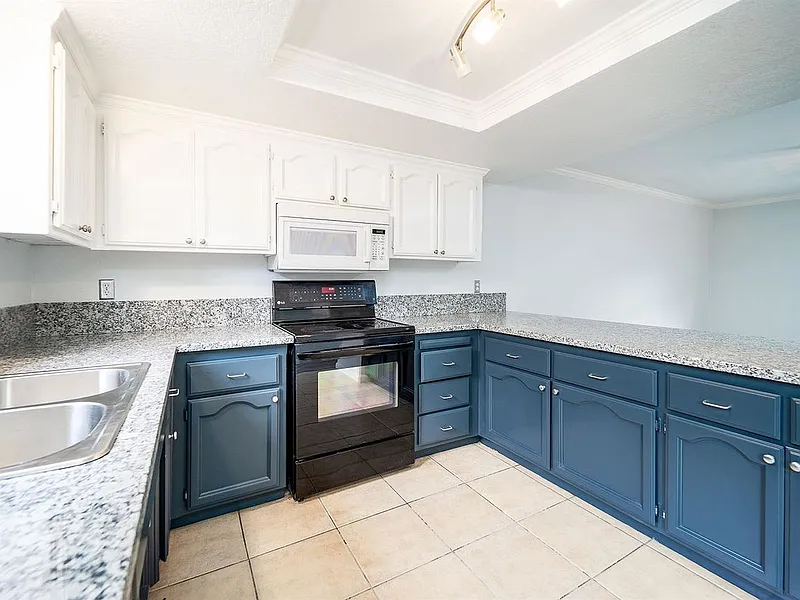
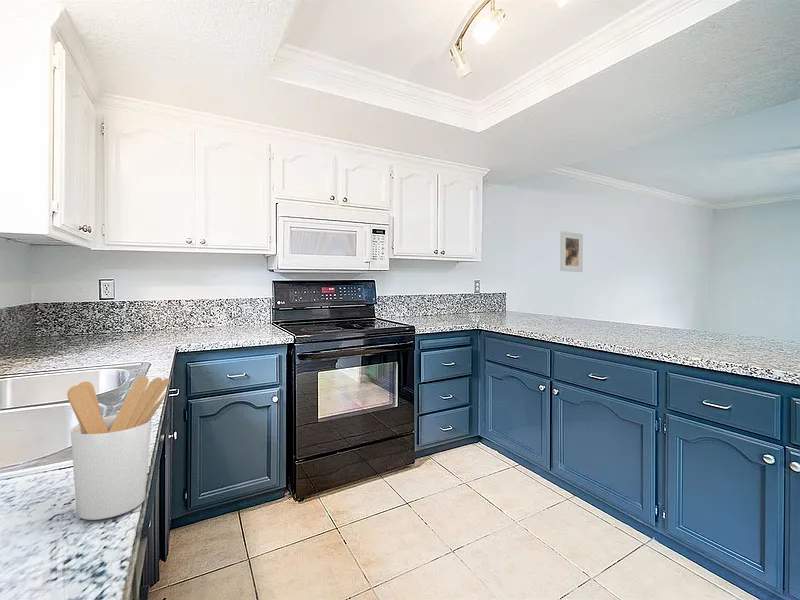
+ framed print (571, 252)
+ utensil holder (125, 438)
